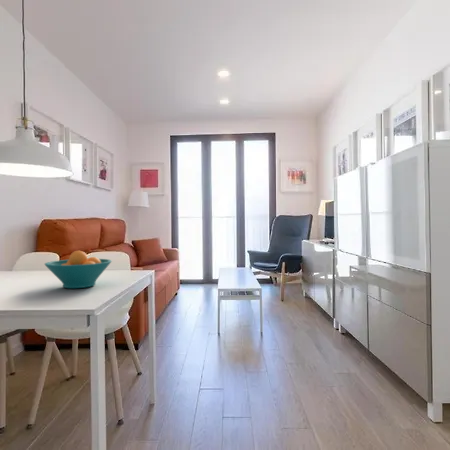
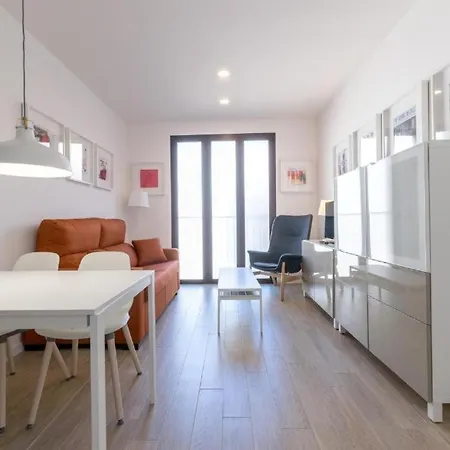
- fruit bowl (79, 268)
